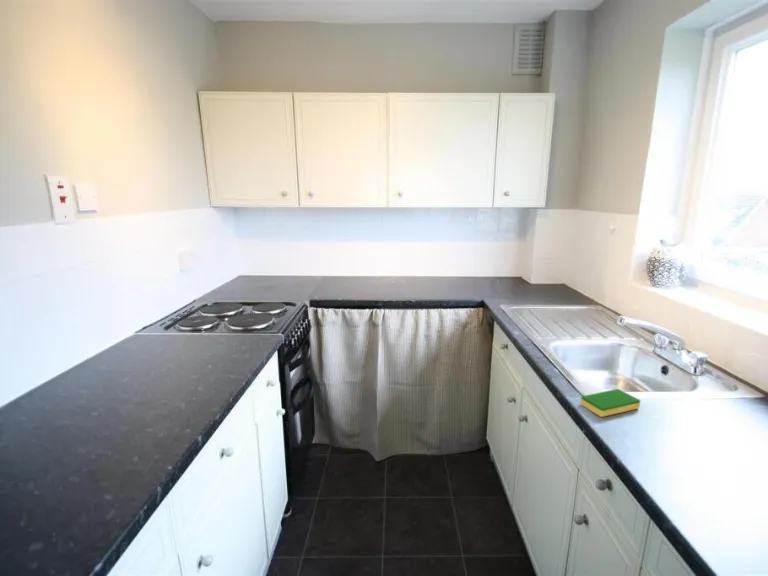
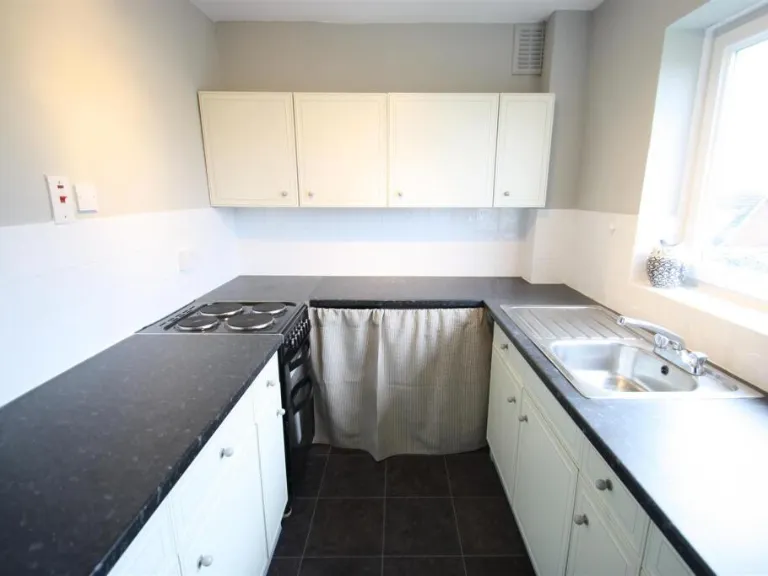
- dish sponge (610, 402)
